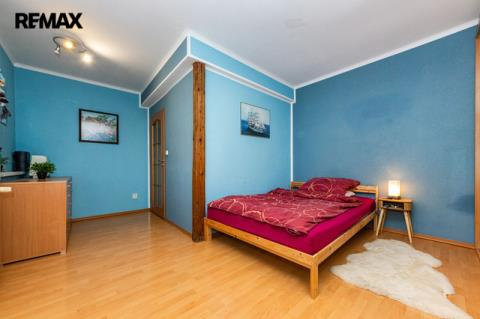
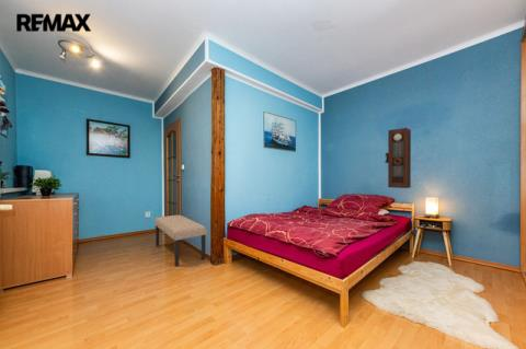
+ bench (178, 235)
+ pendulum clock (396, 159)
